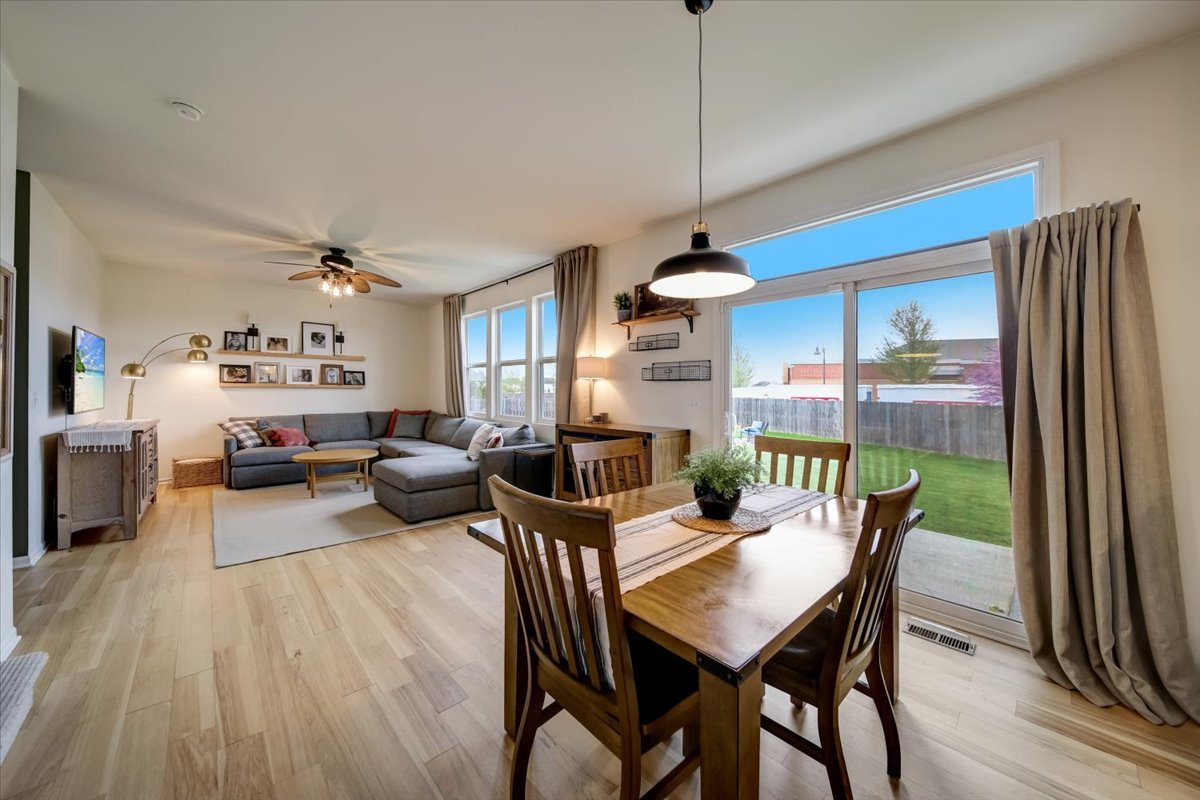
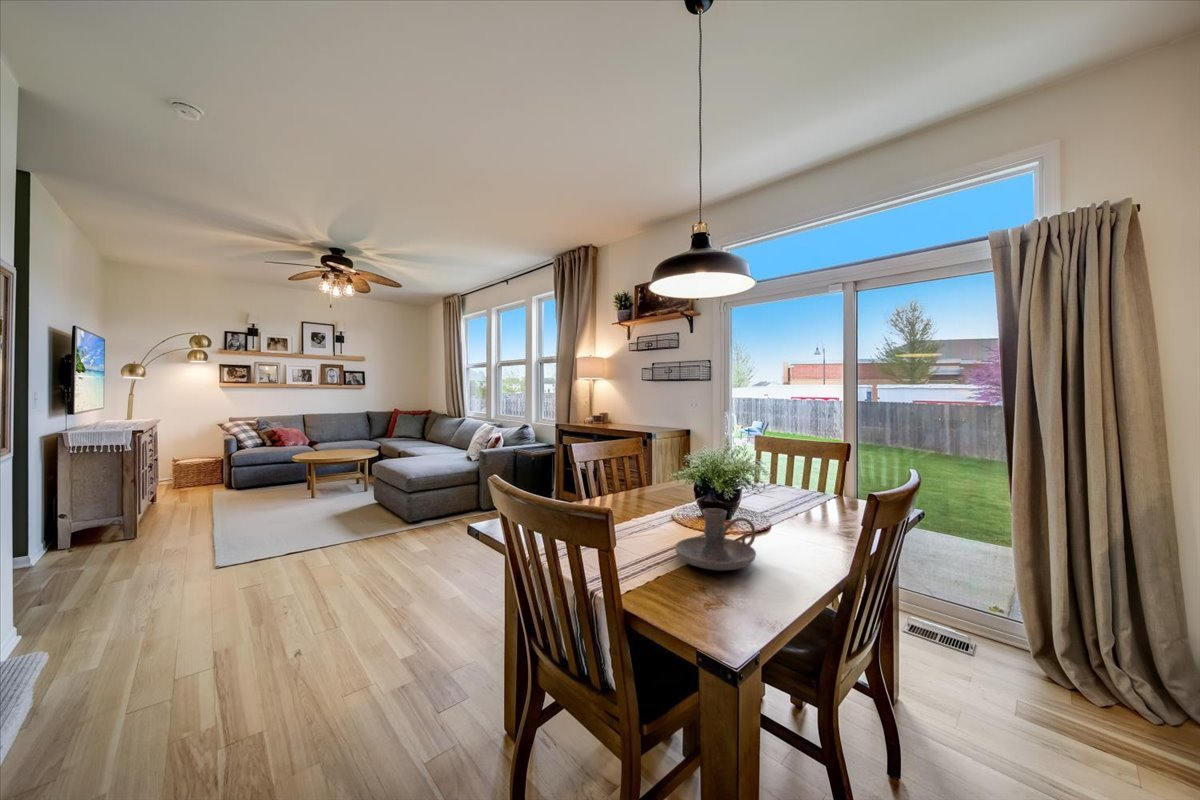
+ candle holder (721, 535)
